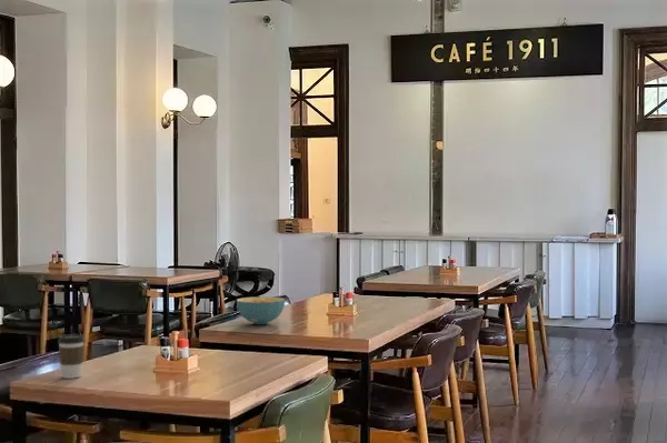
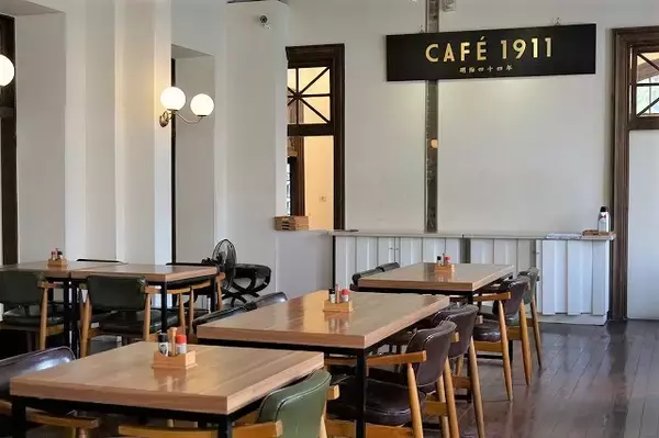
- cereal bowl (260, 311)
- coffee cup (71, 355)
